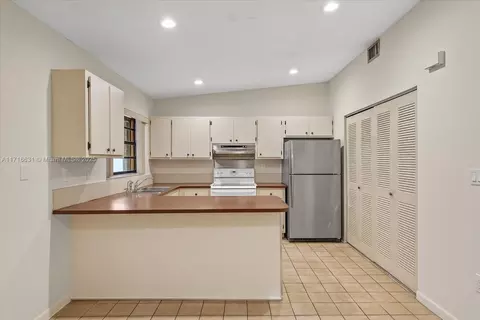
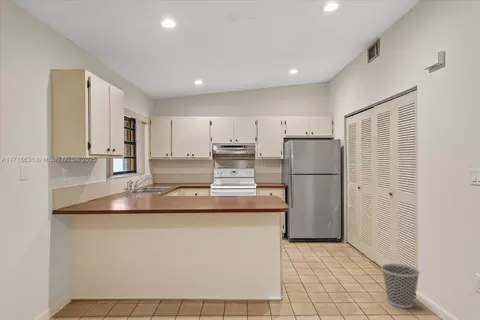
+ wastebasket (400, 286)
